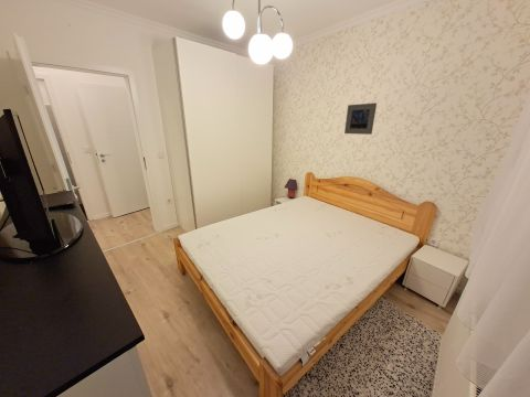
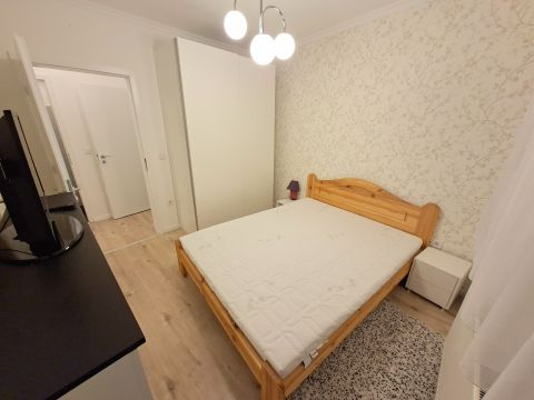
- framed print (359, 119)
